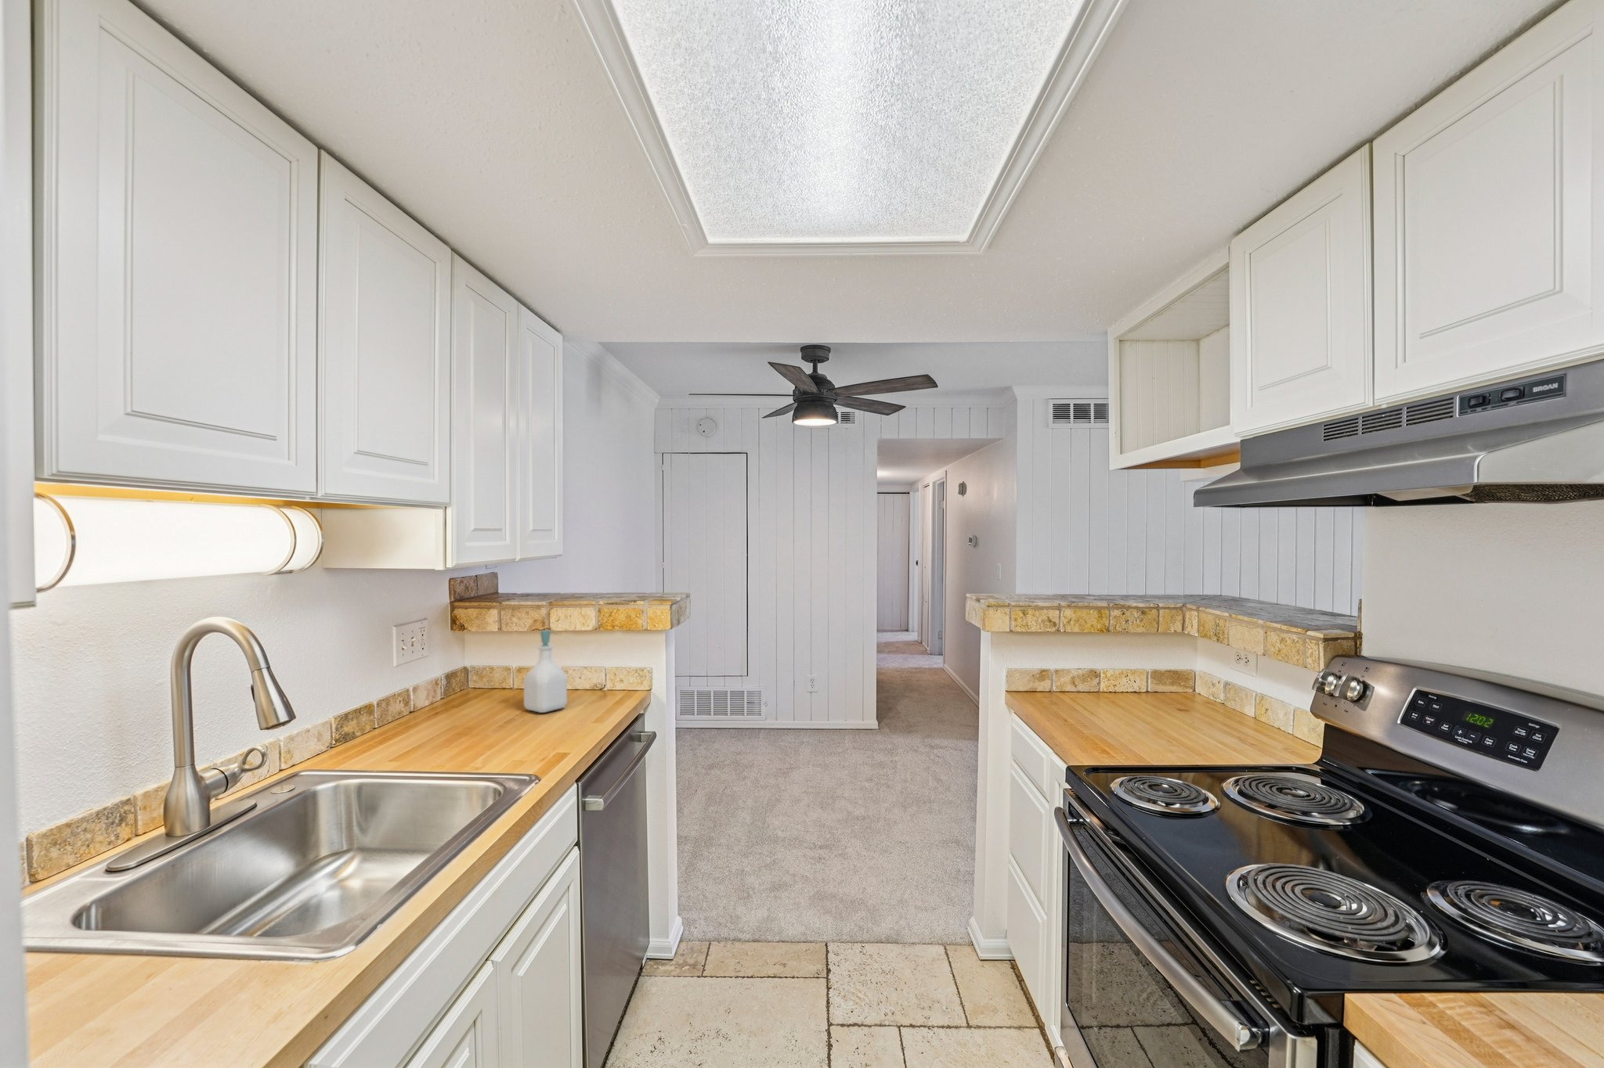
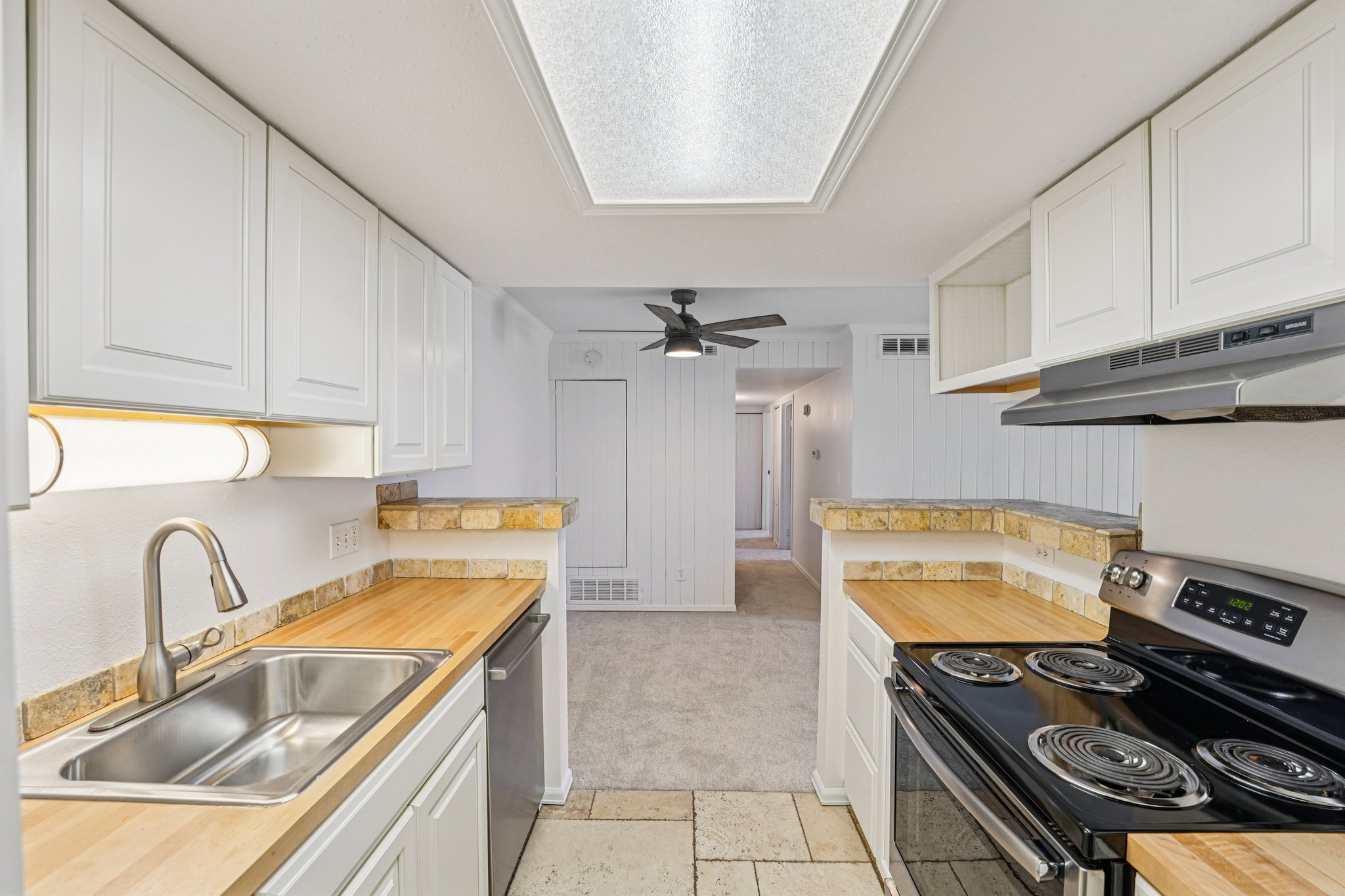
- soap bottle (545, 670)
